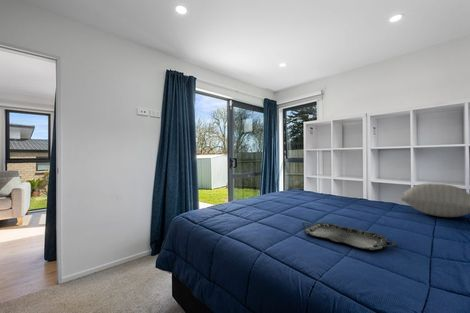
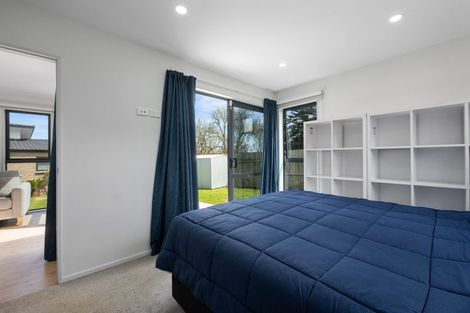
- pillow (437, 199)
- serving tray (343, 234)
